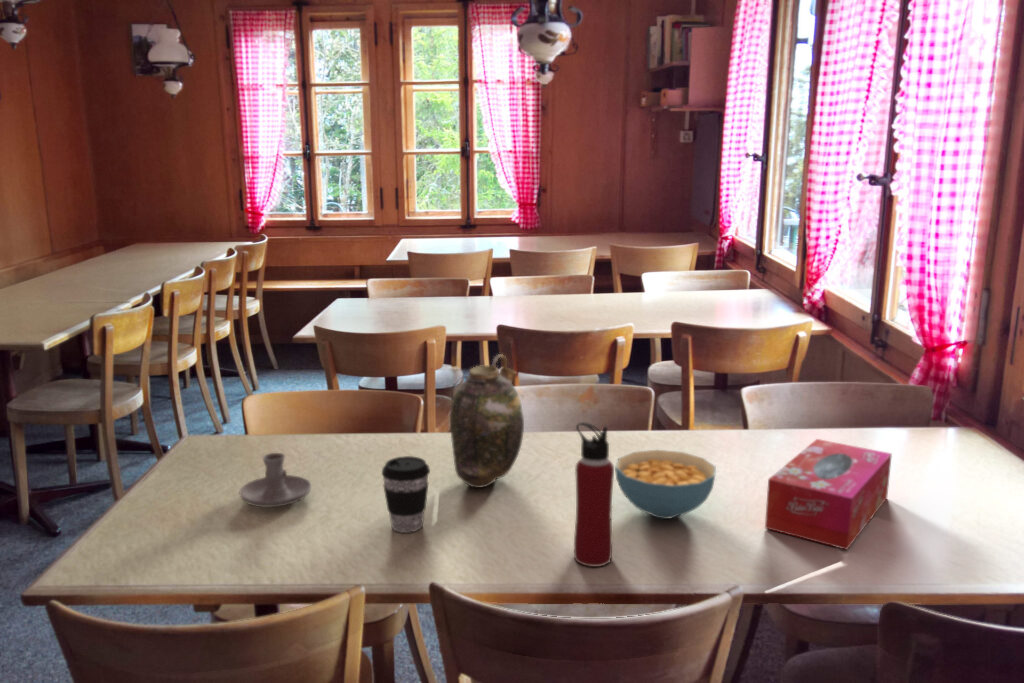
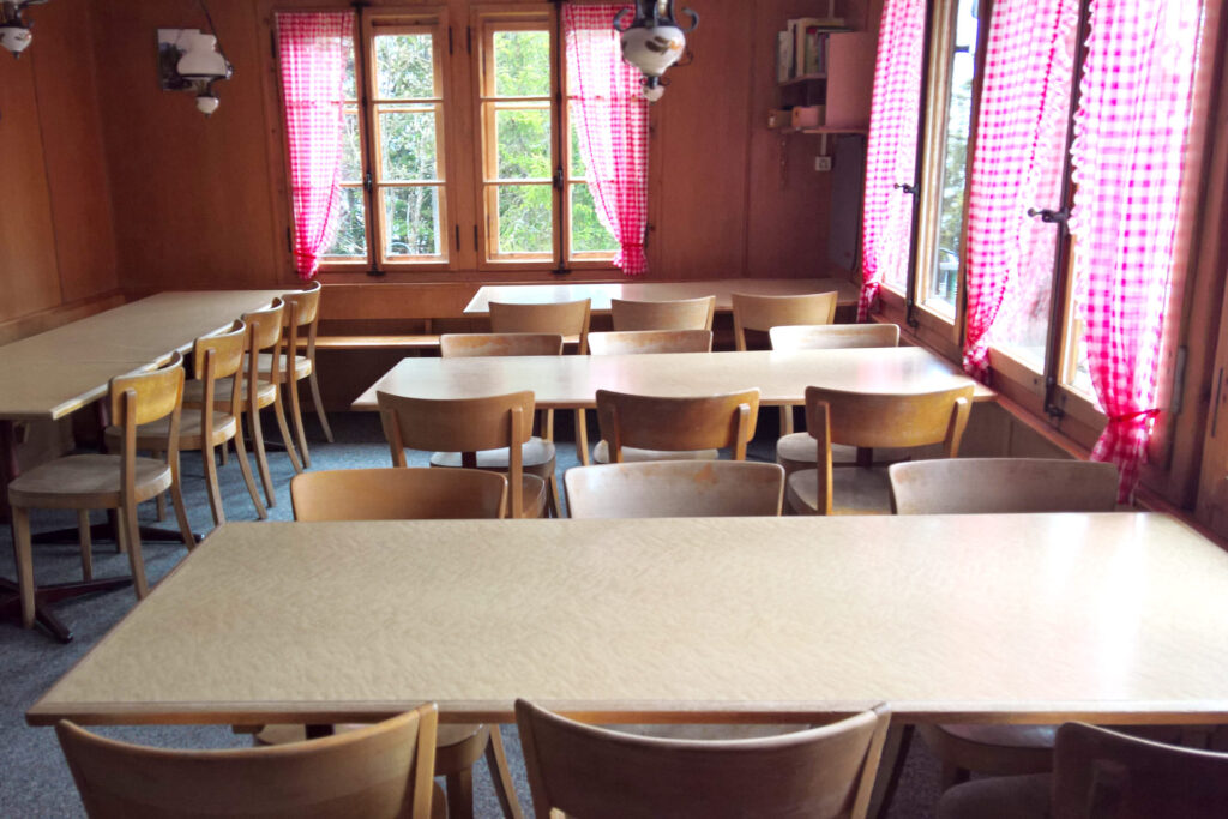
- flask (488, 421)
- coffee cup (406, 494)
- candle holder (276, 475)
- water bottle (593, 492)
- tissue box (830, 489)
- cereal bowl (664, 489)
